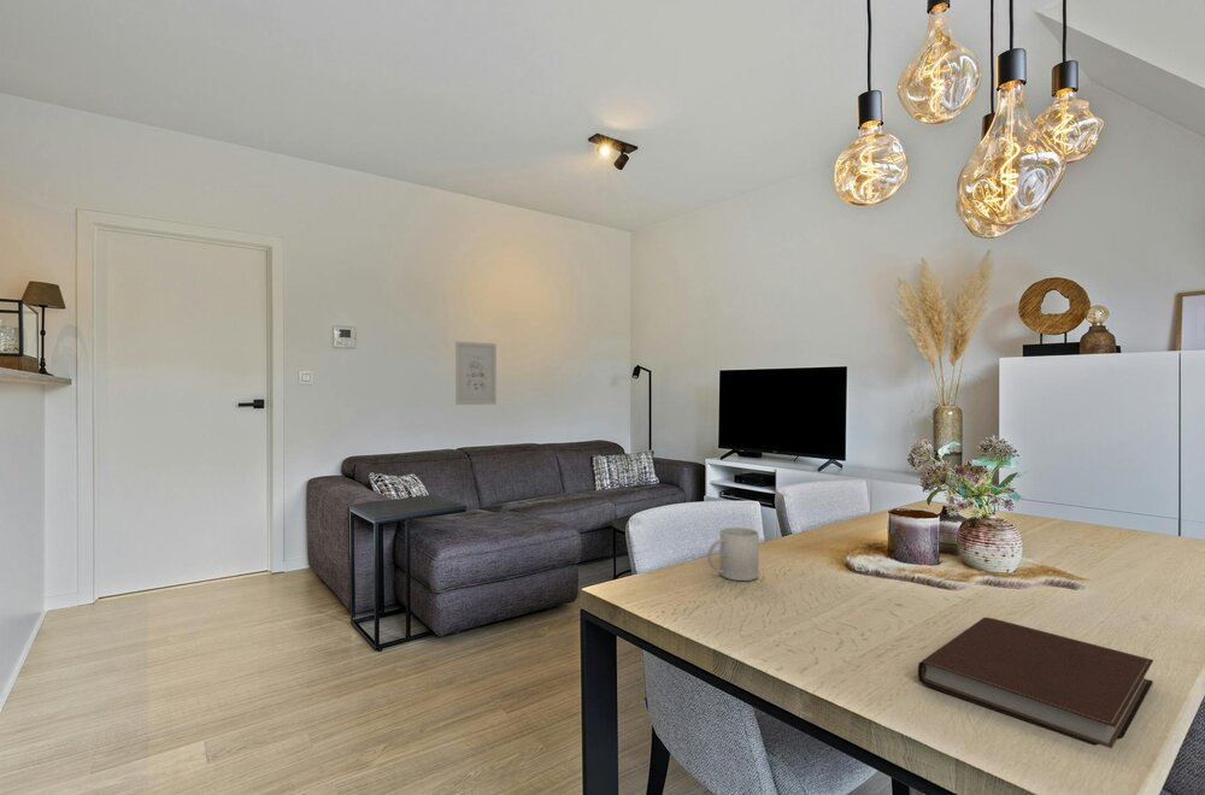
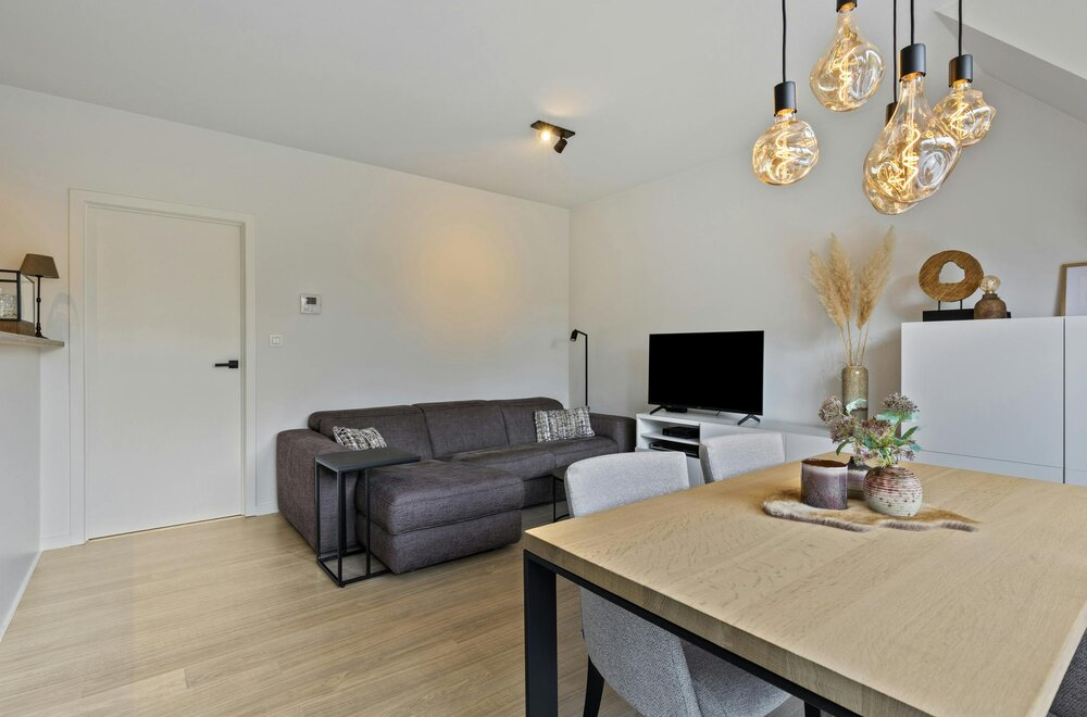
- mug (731, 554)
- notebook (1035, 671)
- wall art (476, 373)
